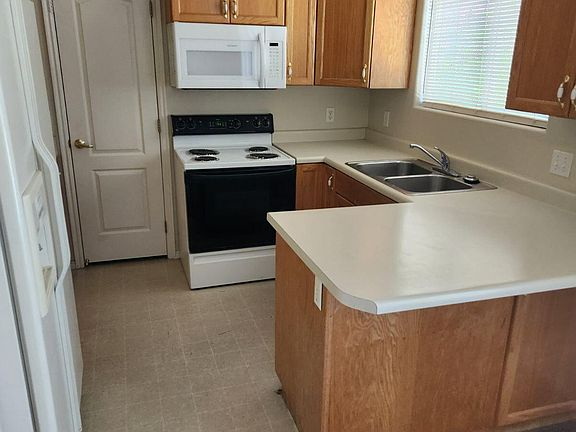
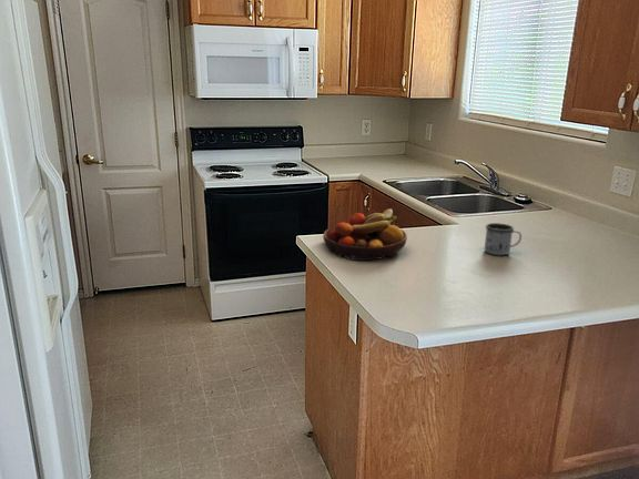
+ mug (503, 240)
+ fruit bowl (365, 231)
